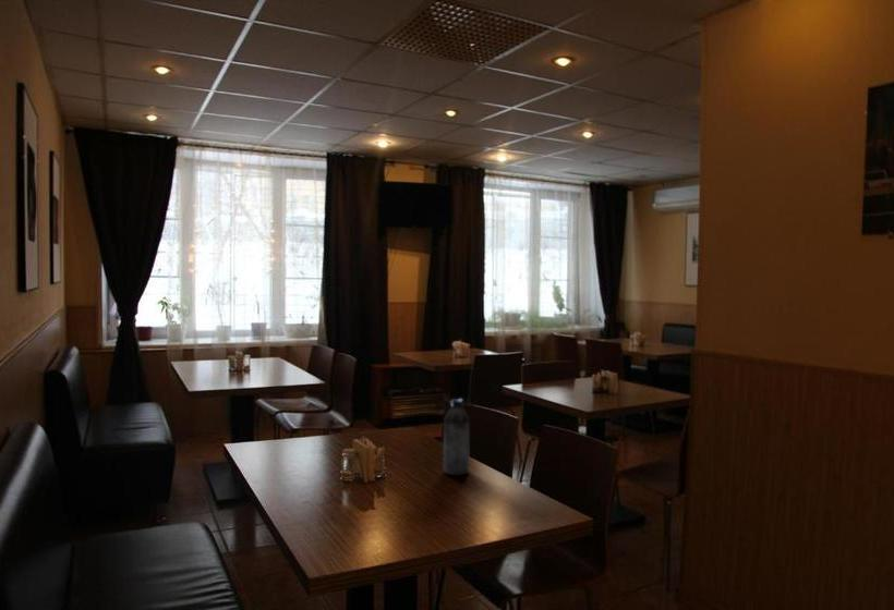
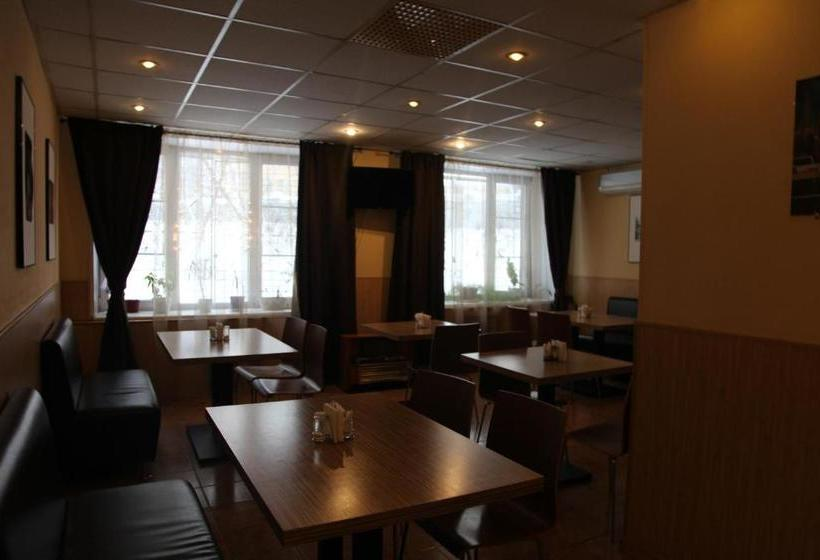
- water bottle (456, 436)
